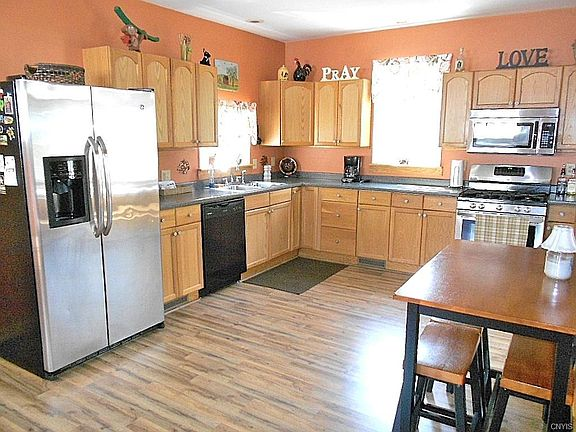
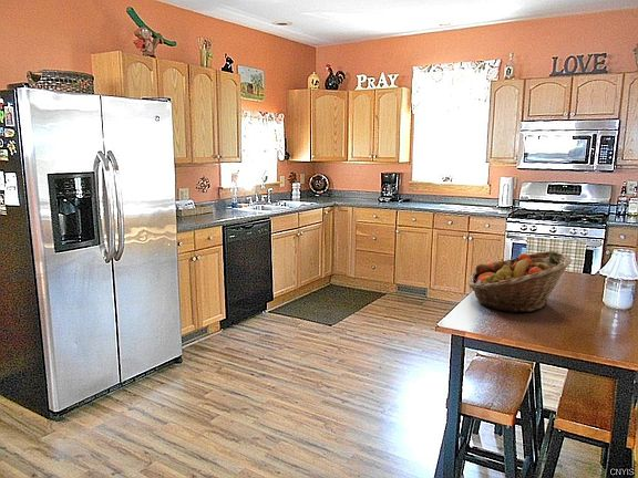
+ fruit basket (516, 278)
